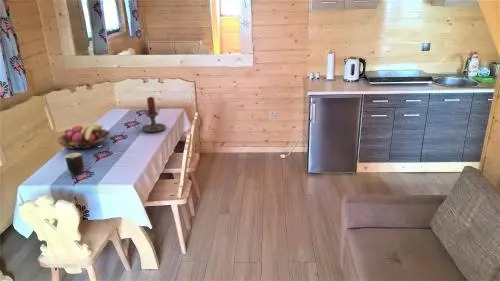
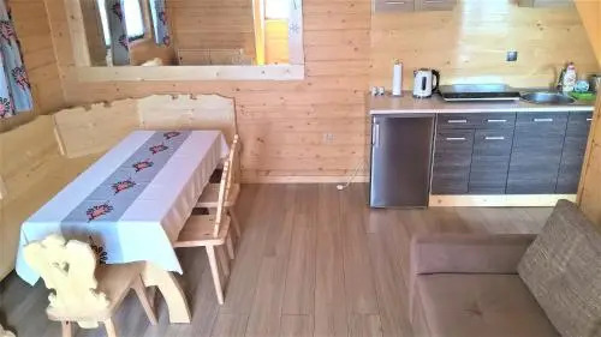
- candle holder (148, 113)
- mug (76, 162)
- fruit basket (84, 135)
